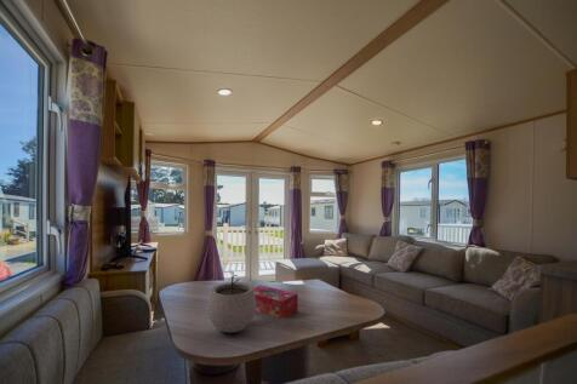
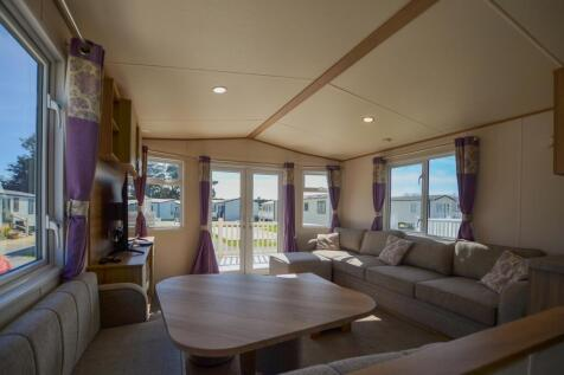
- plant pot (232, 299)
- tissue box (270, 300)
